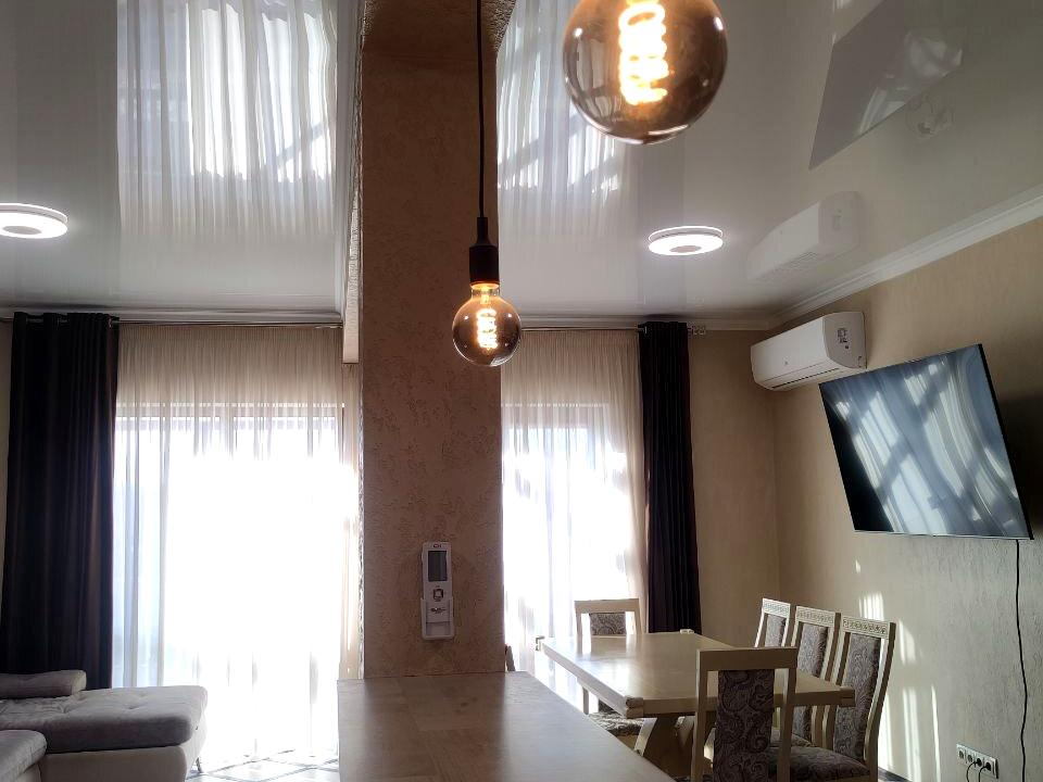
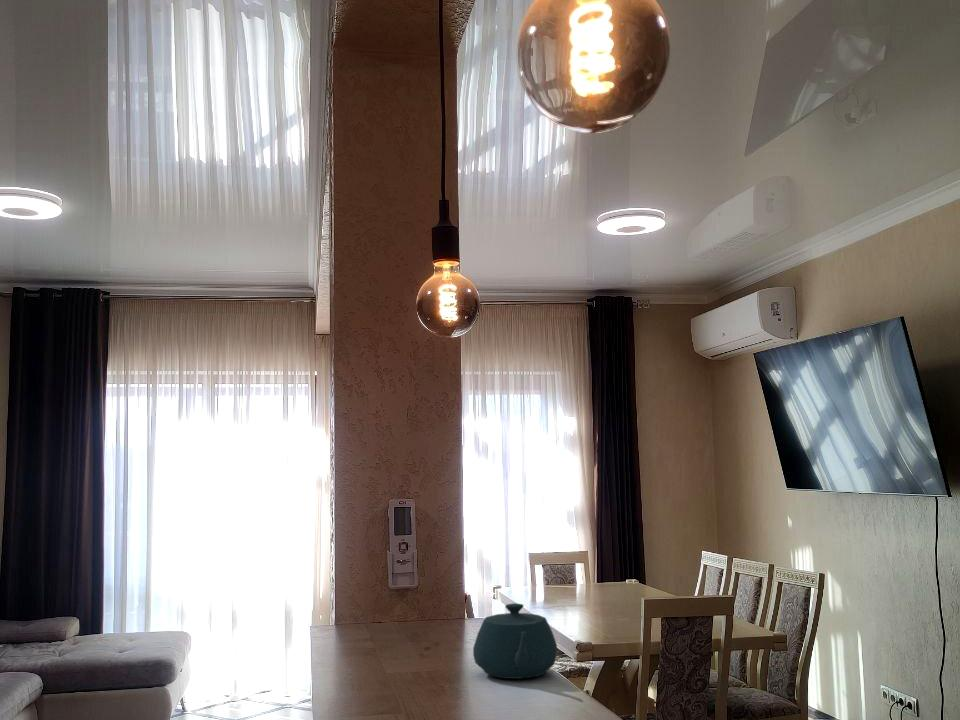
+ teapot (515, 639)
